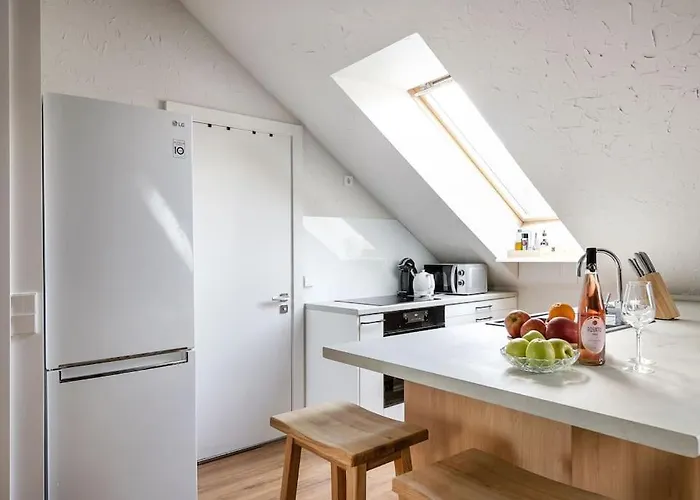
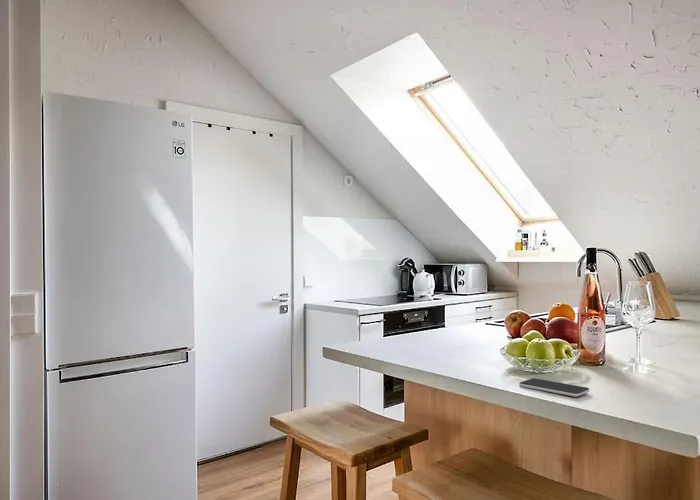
+ smartphone (553, 387)
